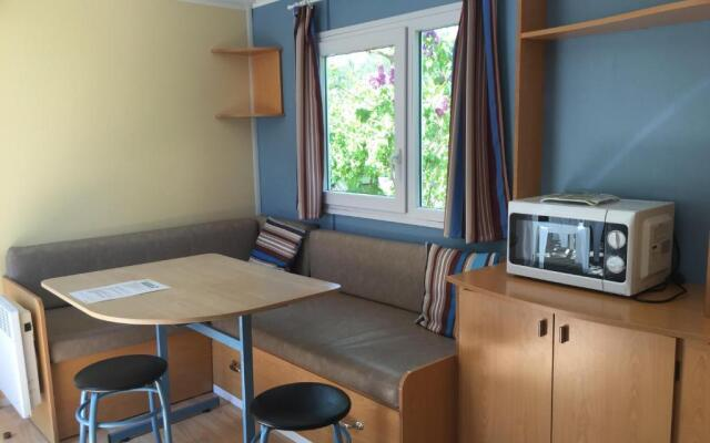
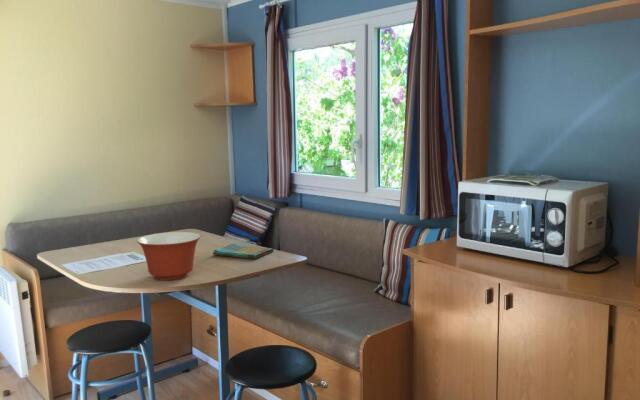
+ mixing bowl (170, 256)
+ dish towel (243, 250)
